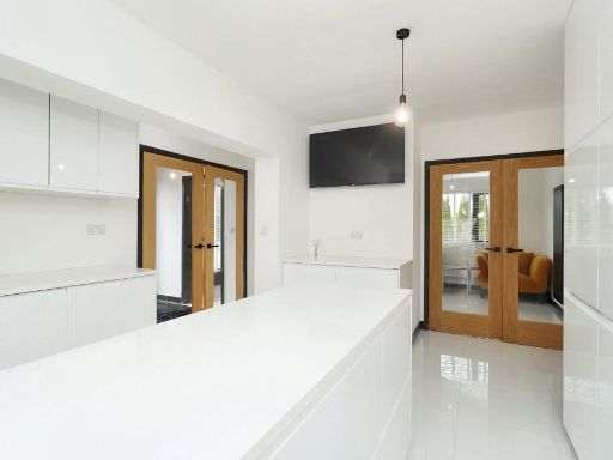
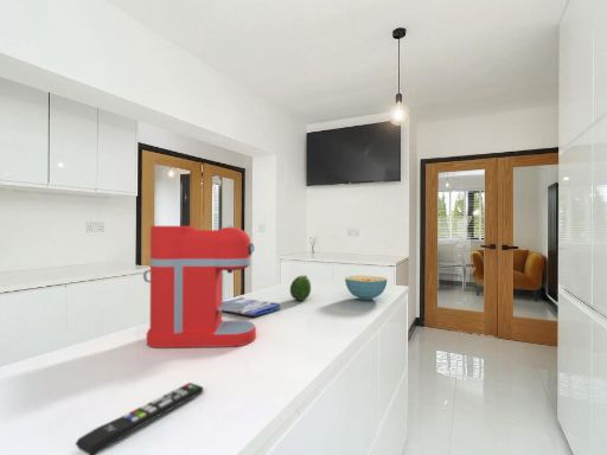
+ coffee maker (205, 281)
+ remote control (148, 412)
+ fruit (300, 287)
+ dish towel (247, 306)
+ cereal bowl (365, 288)
